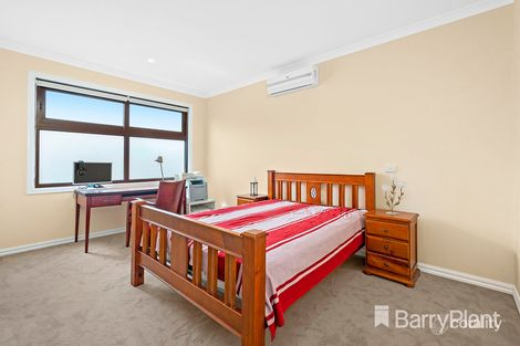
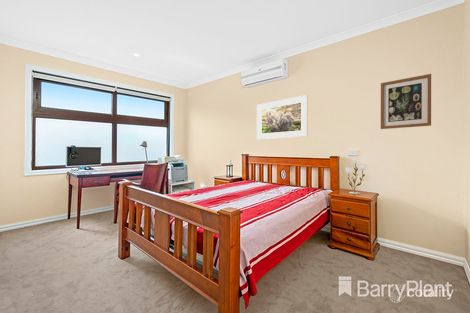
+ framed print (280, 119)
+ wall art (404, 103)
